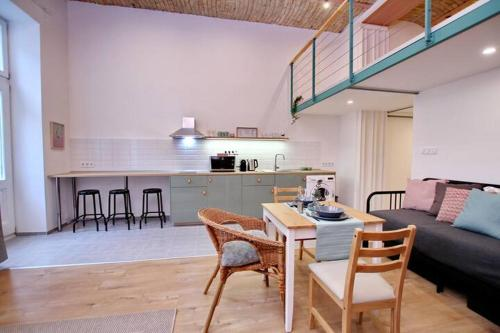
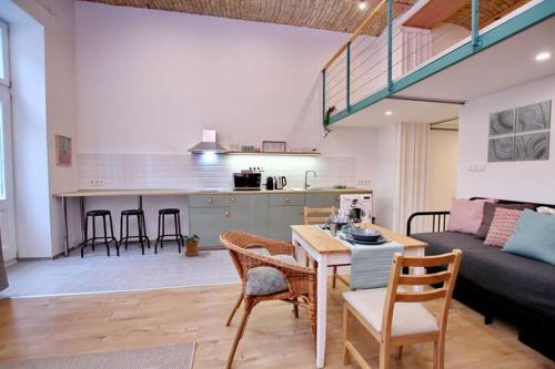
+ potted plant (190, 245)
+ wall art (516, 133)
